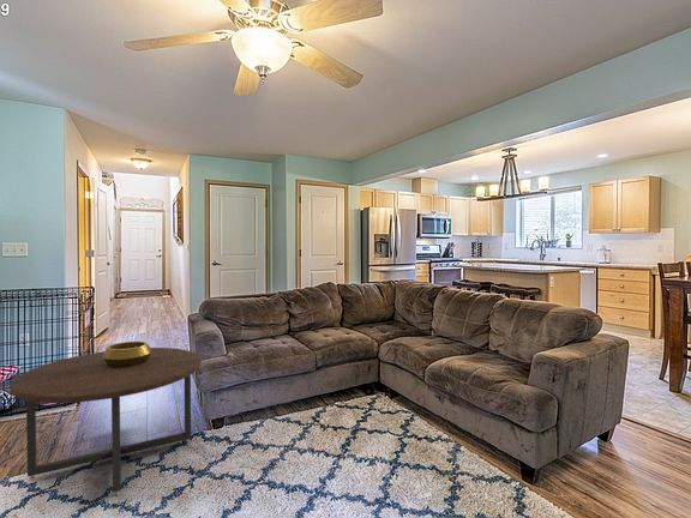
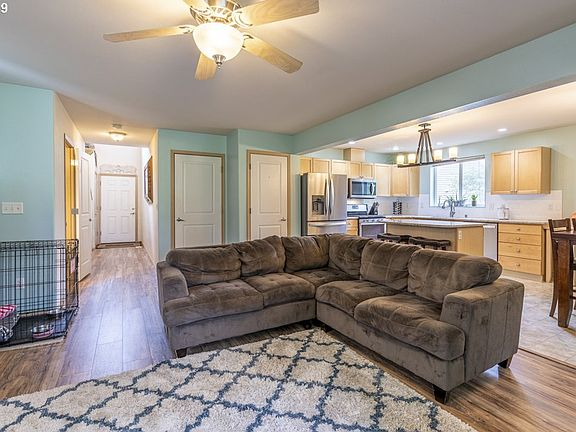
- decorative bowl (127, 354)
- coffee table (116, 412)
